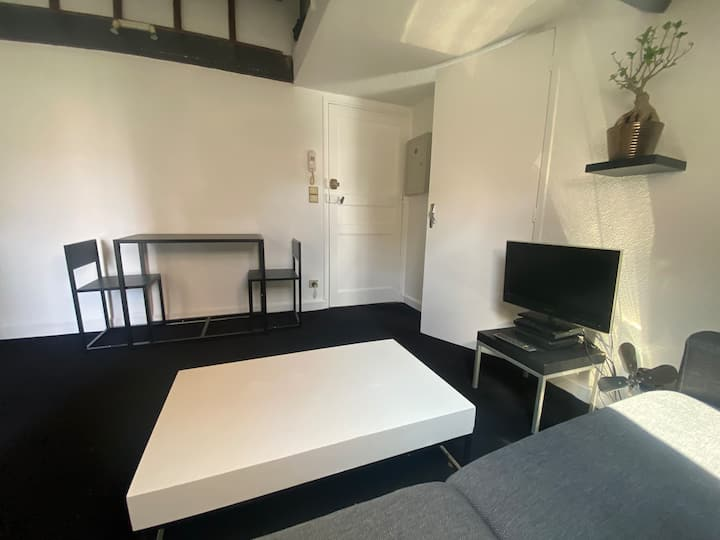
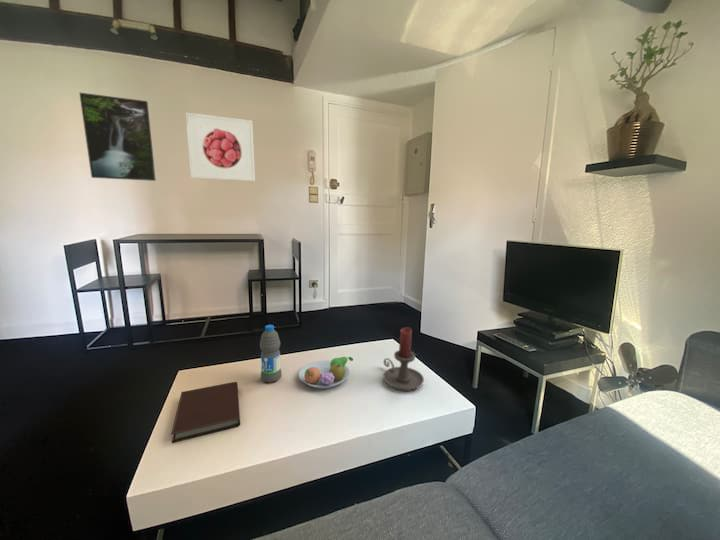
+ water bottle (270, 352)
+ fruit bowl (326, 367)
+ notebook (209, 407)
+ candle holder (400, 353)
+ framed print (119, 139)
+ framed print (222, 148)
